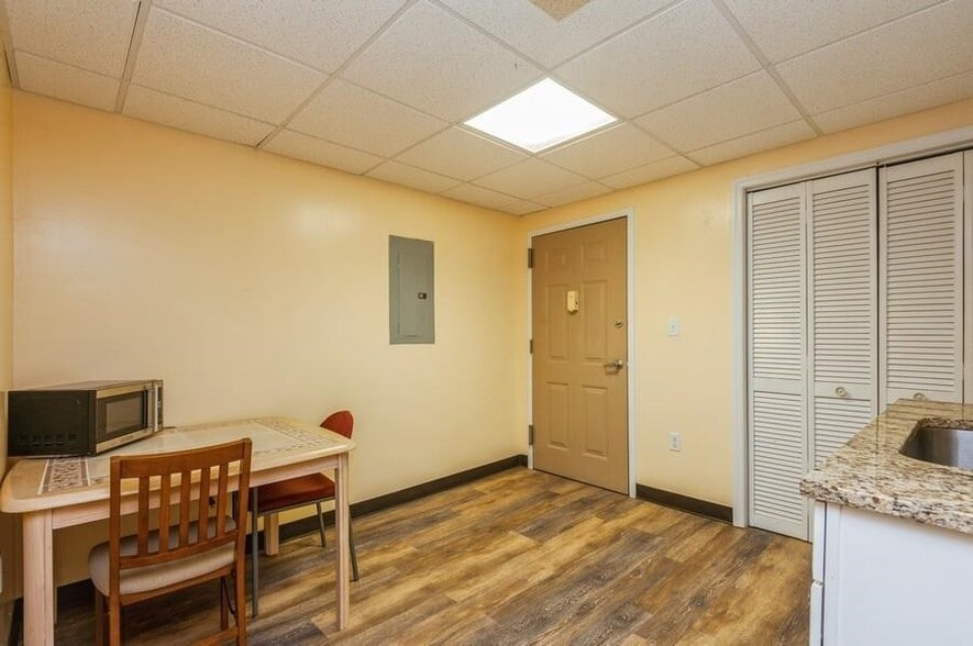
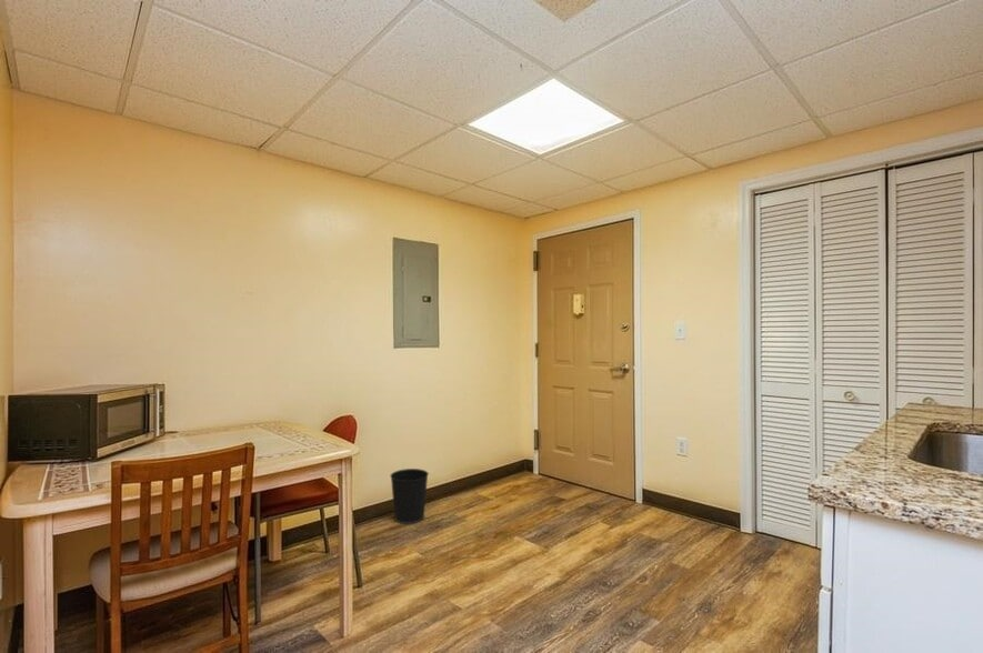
+ wastebasket (409, 495)
